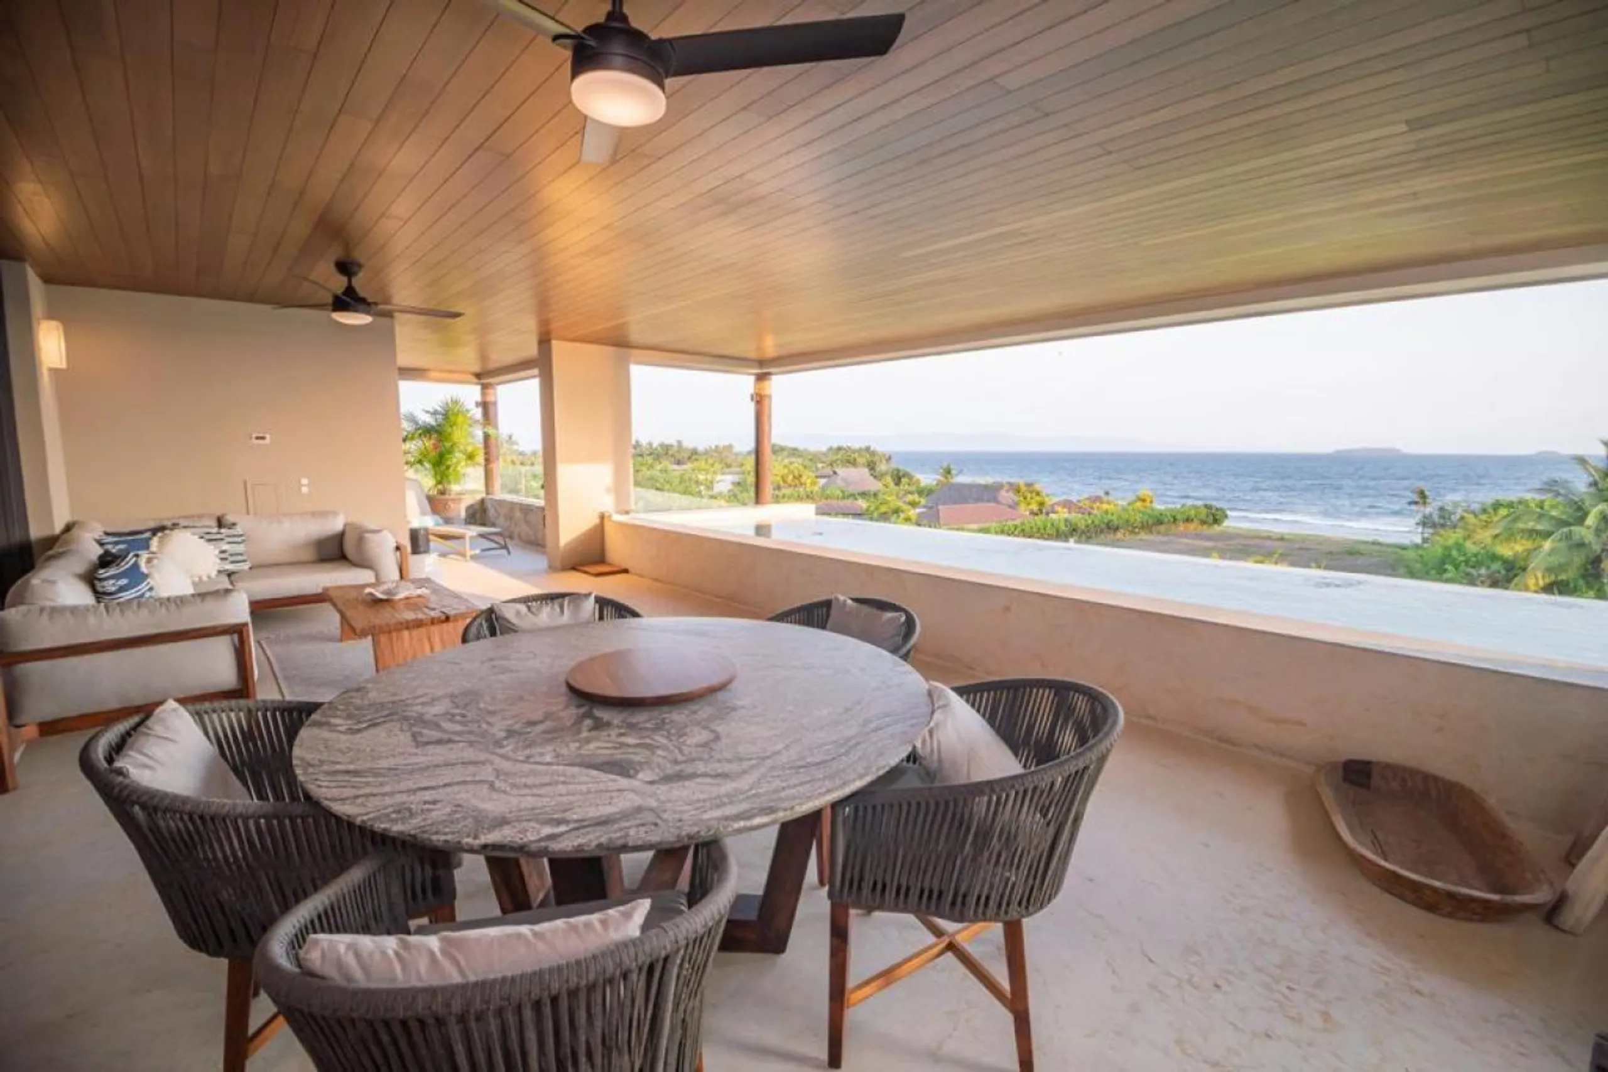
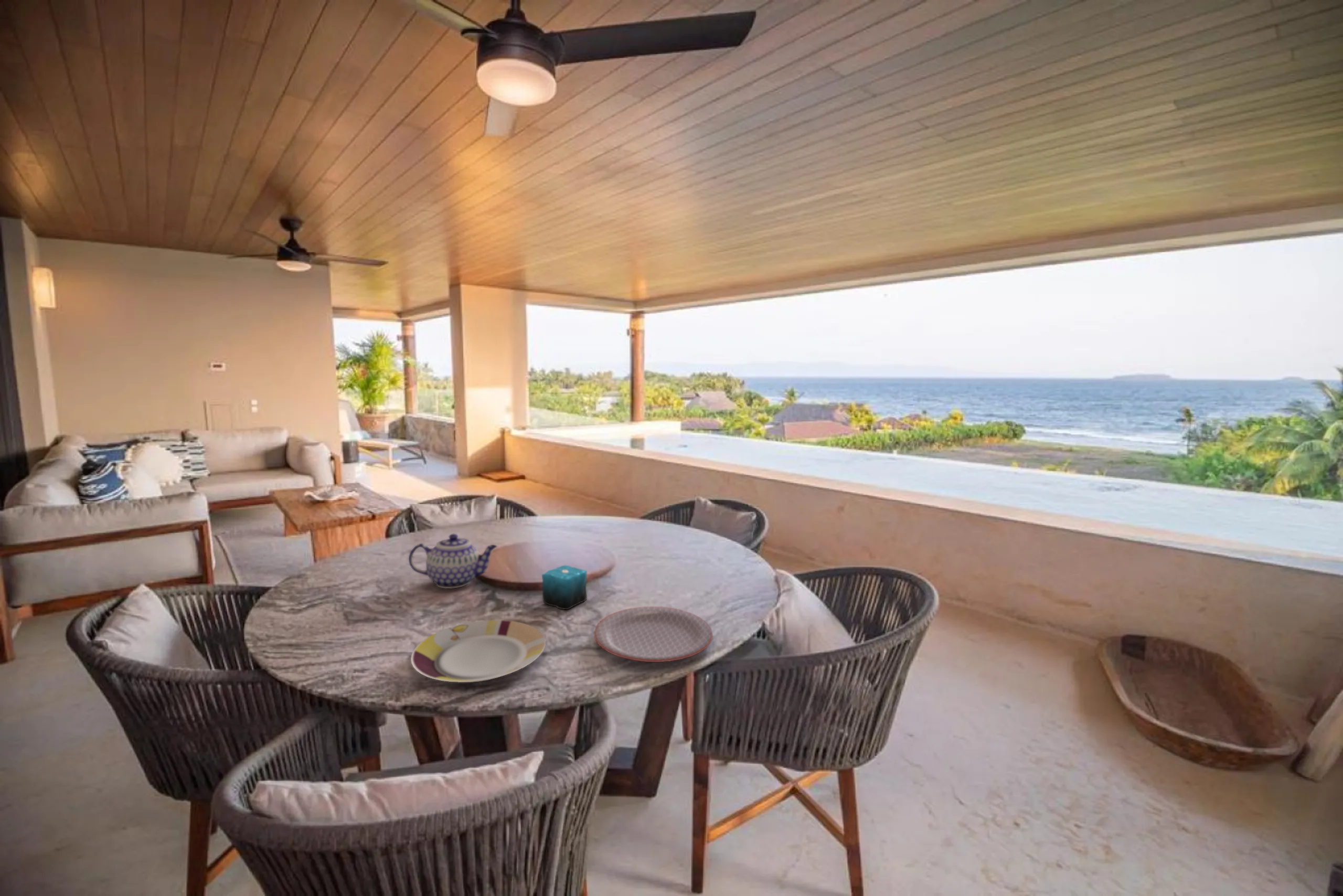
+ candle (565, 580)
+ teapot (453, 558)
+ plate (653, 635)
+ plate (481, 652)
